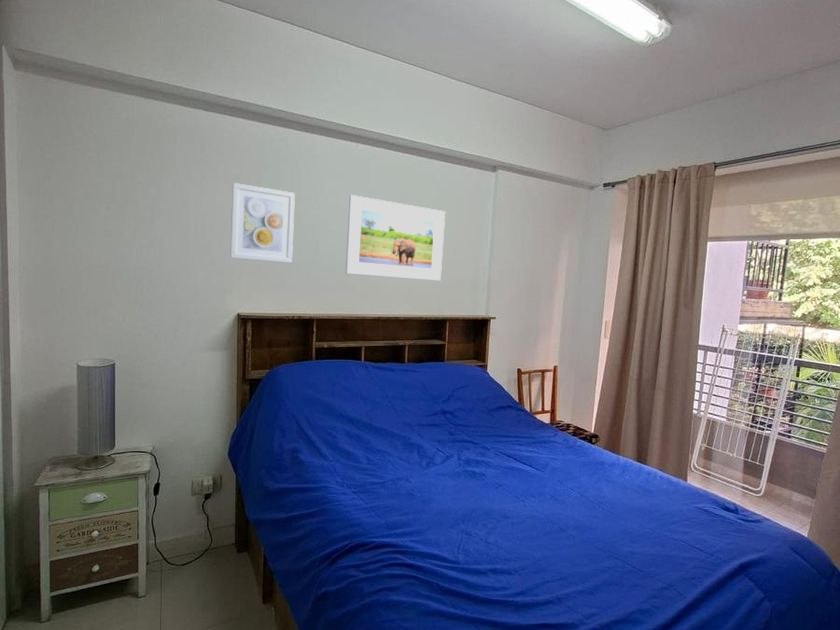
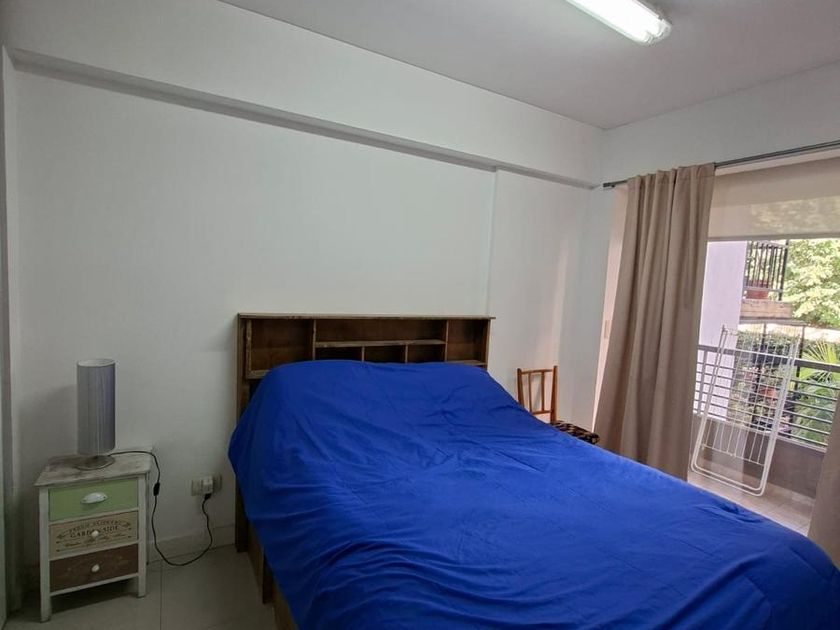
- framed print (398, 240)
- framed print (263, 224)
